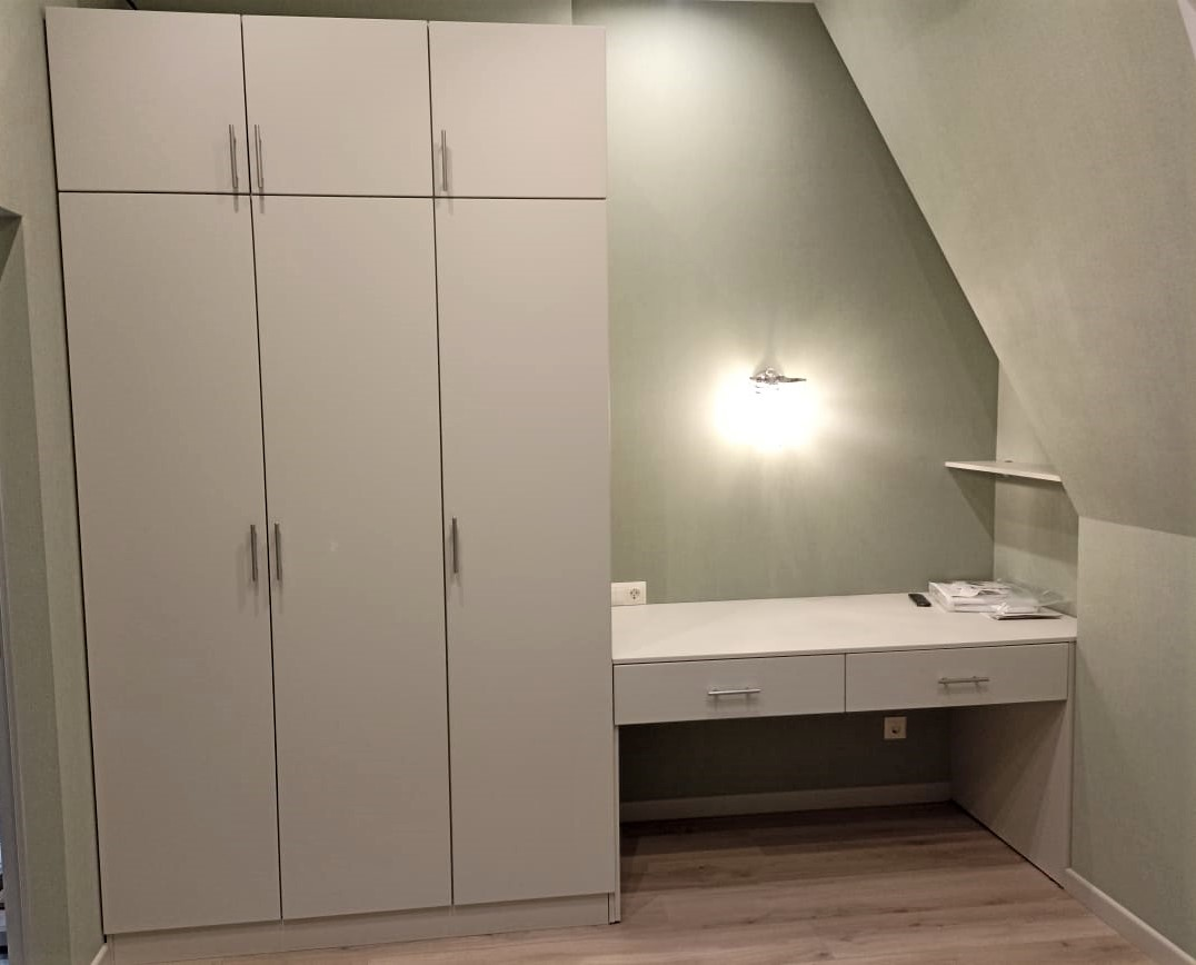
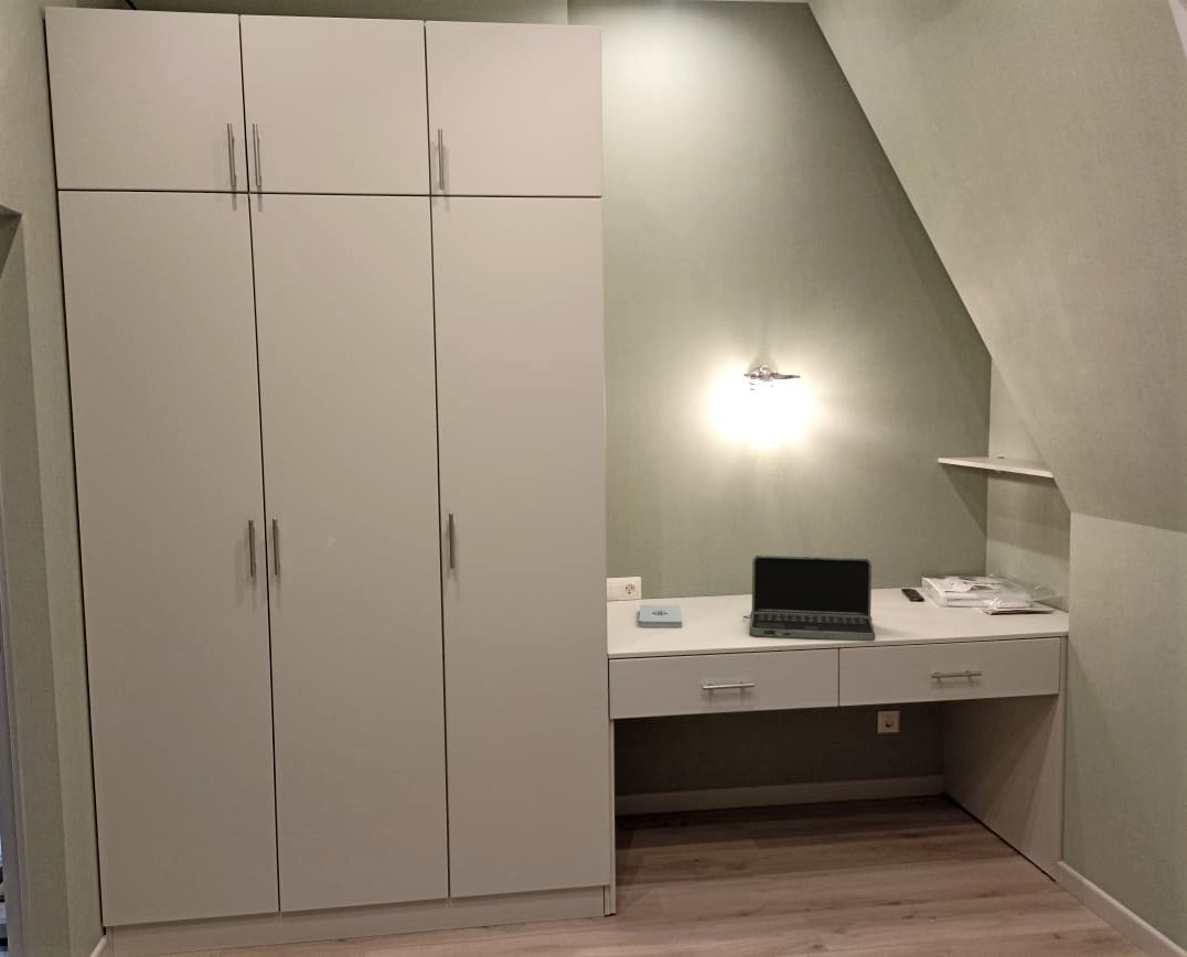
+ laptop (806, 594)
+ notepad (660, 615)
